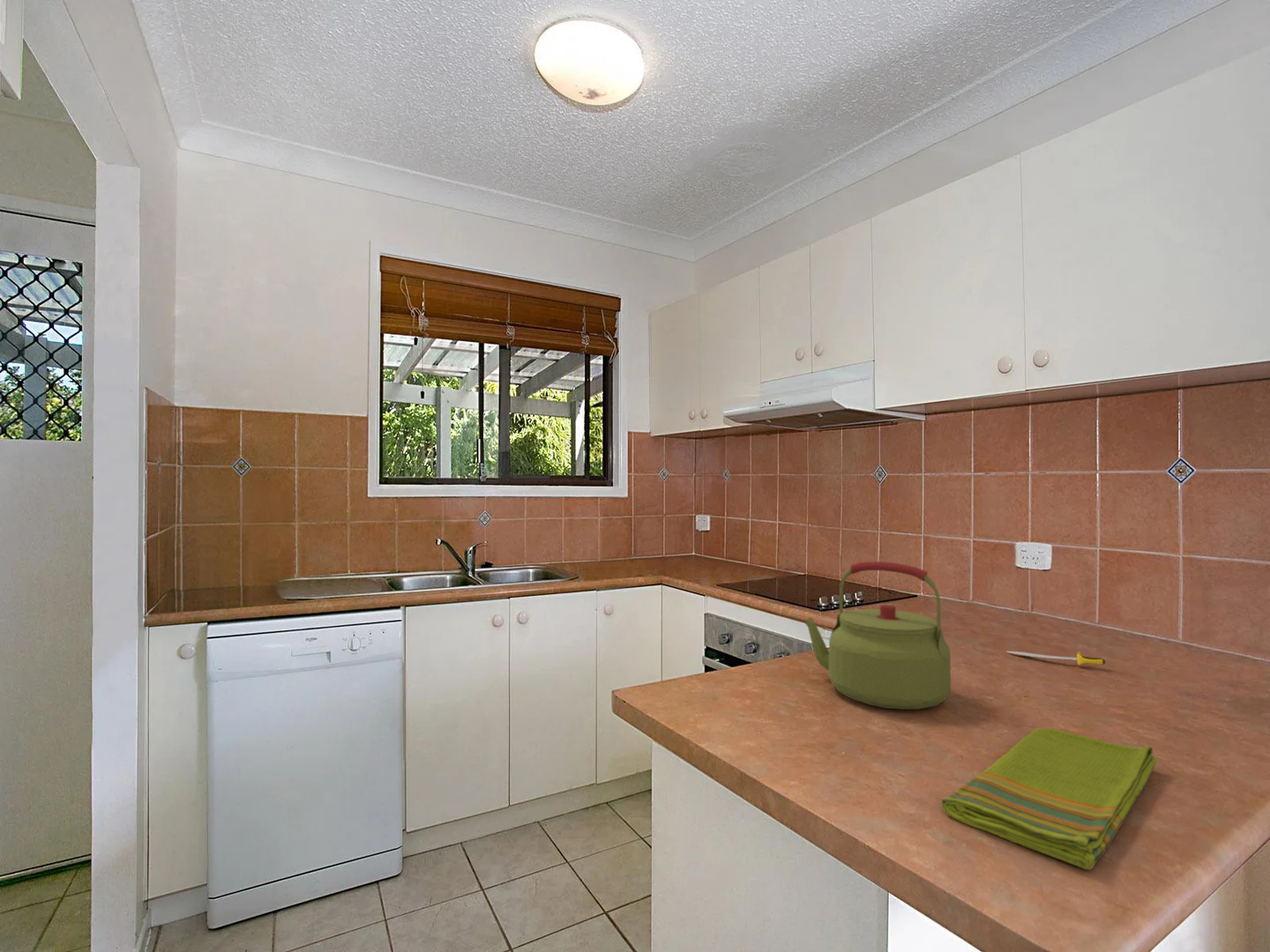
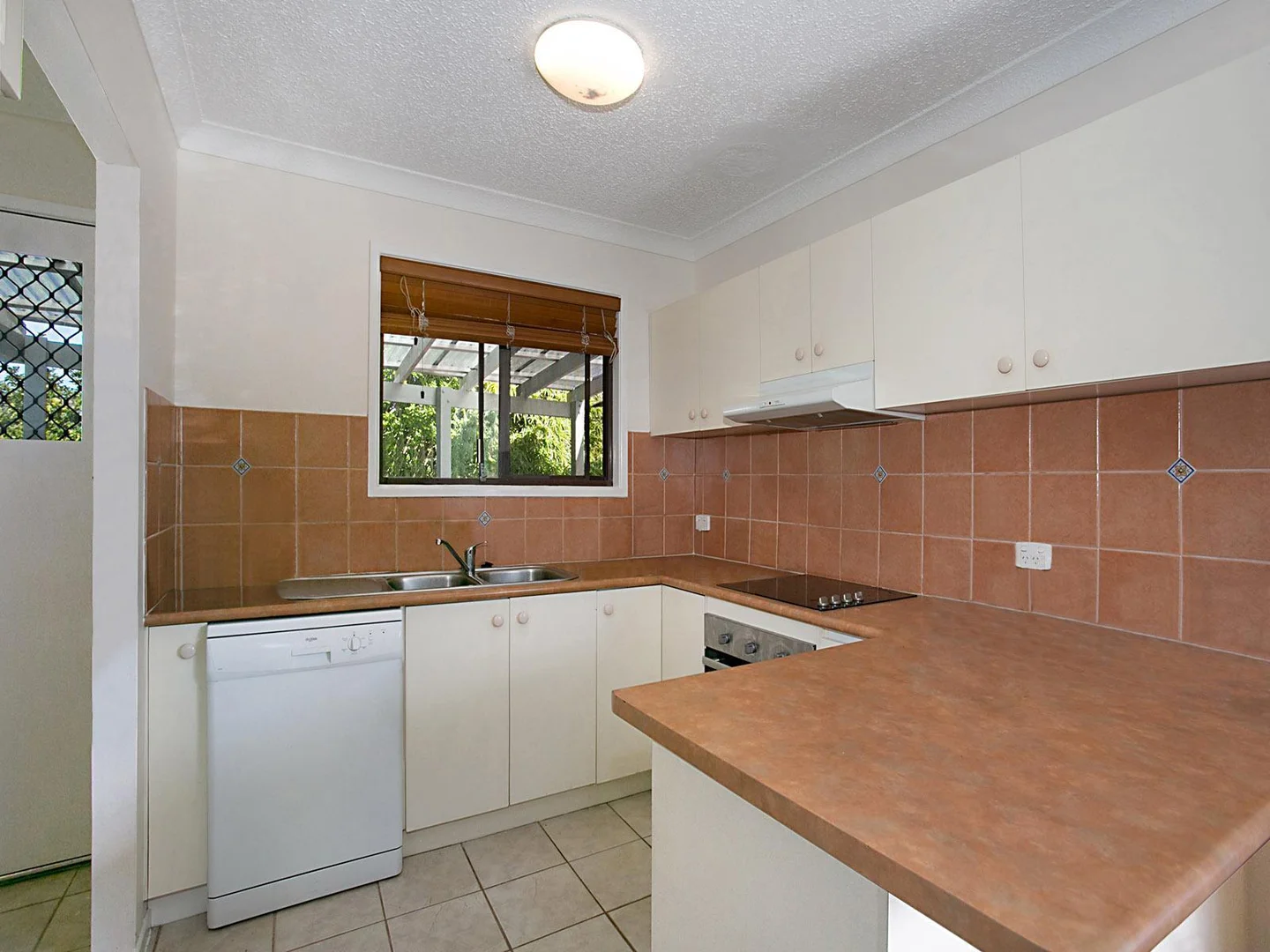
- sword (1052, 656)
- dish towel (1057, 777)
- kettle (870, 625)
